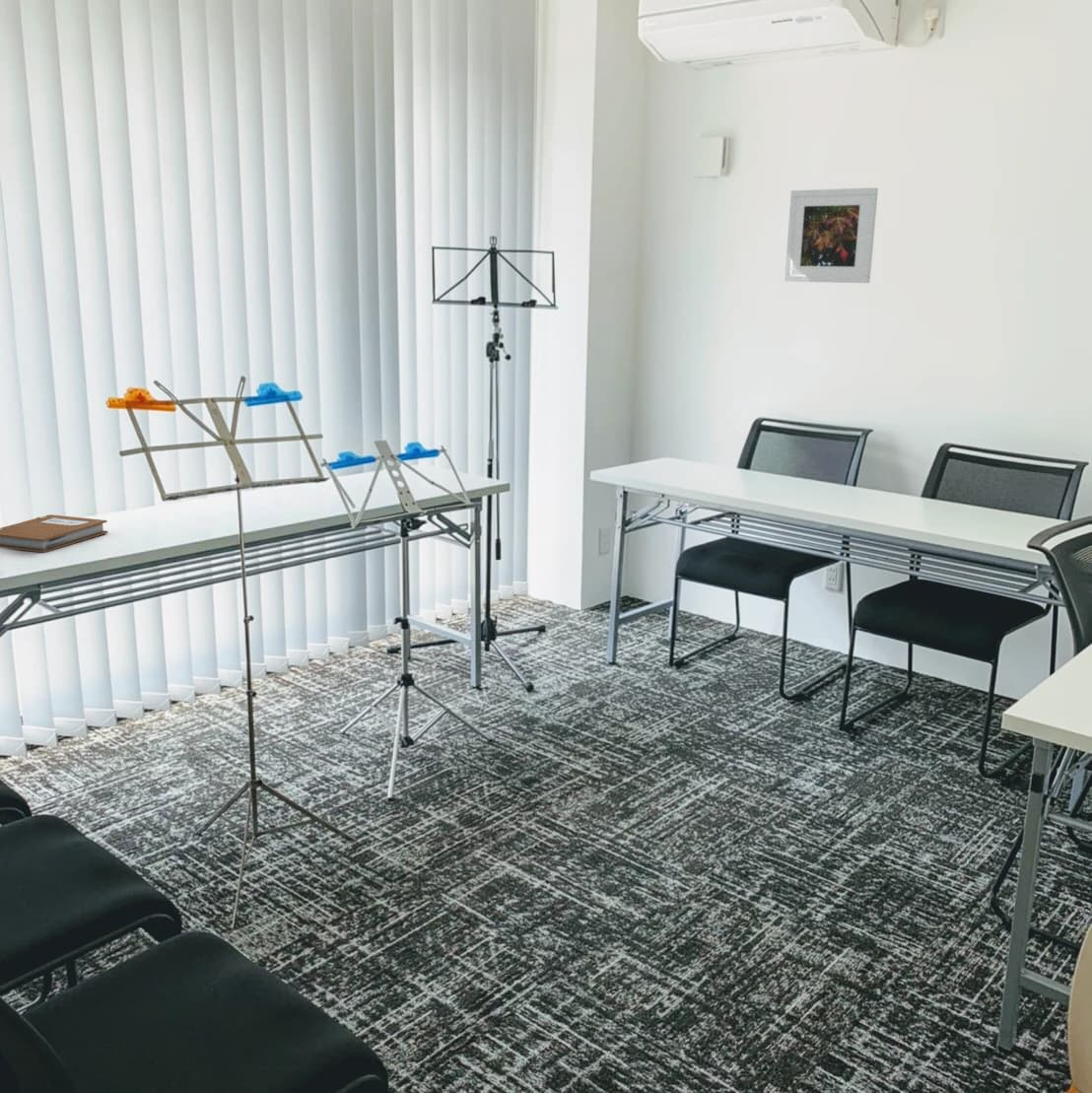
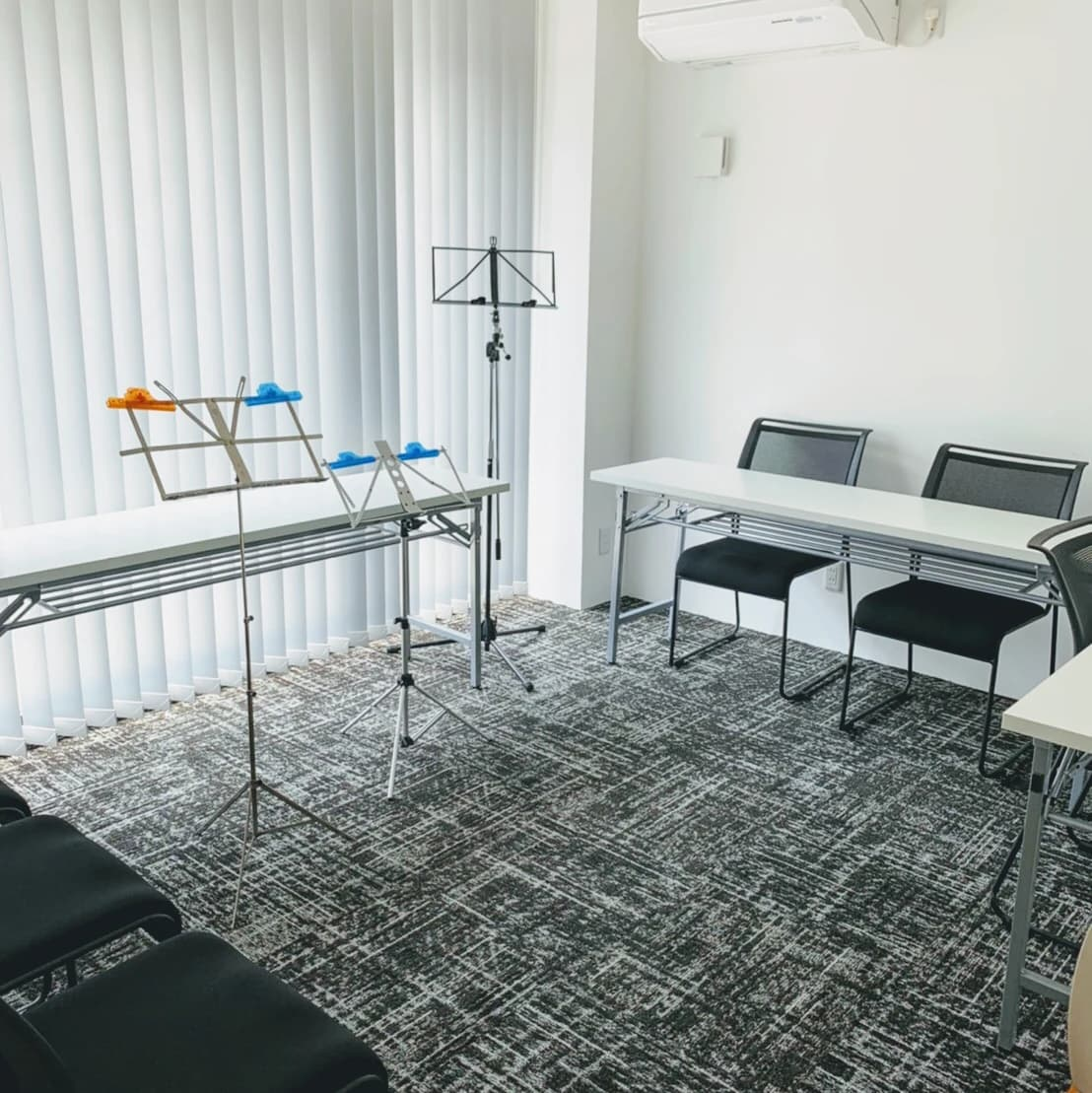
- notebook (46, 531)
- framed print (830, 236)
